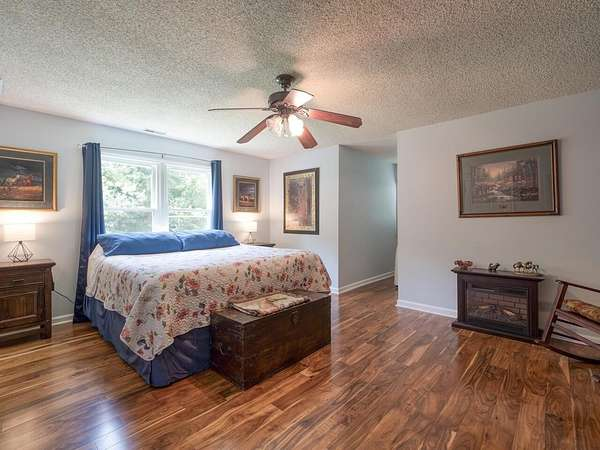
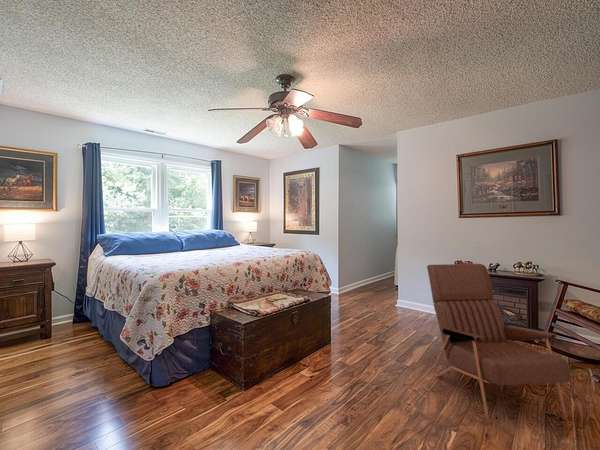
+ armchair (485, 331)
